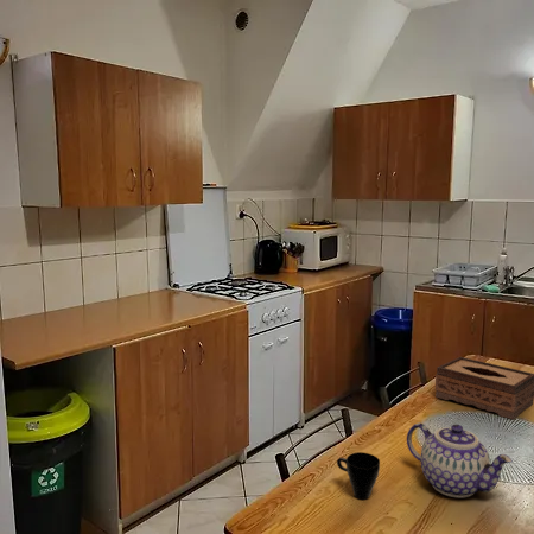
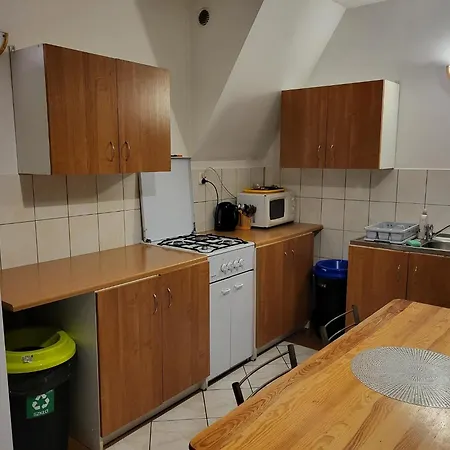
- teapot (454, 456)
- tissue box (484, 386)
- cup (356, 476)
